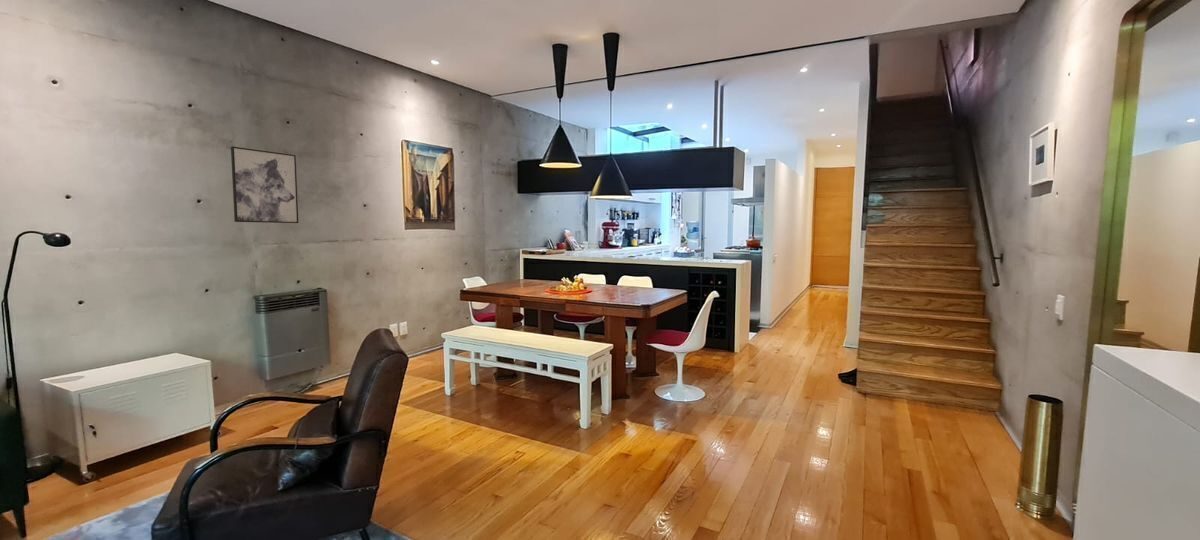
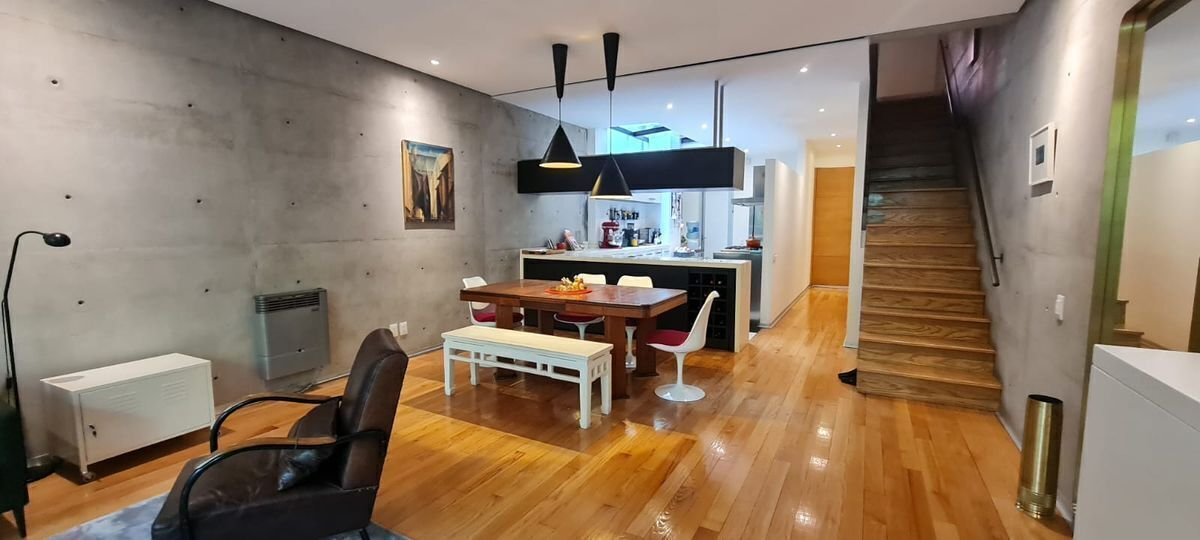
- wall art (266, 187)
